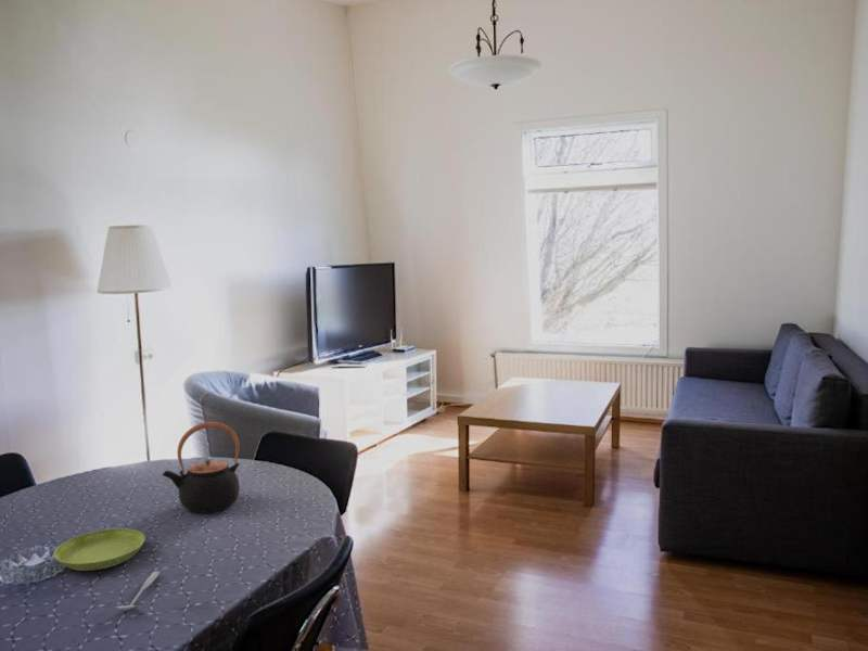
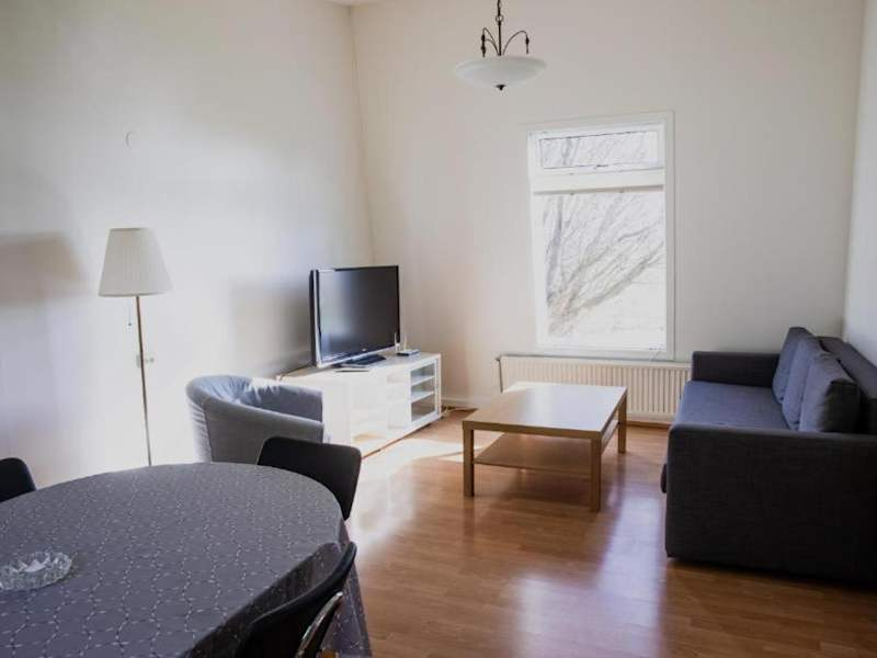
- saucer (101, 550)
- teapot (202, 464)
- spoon (140, 590)
